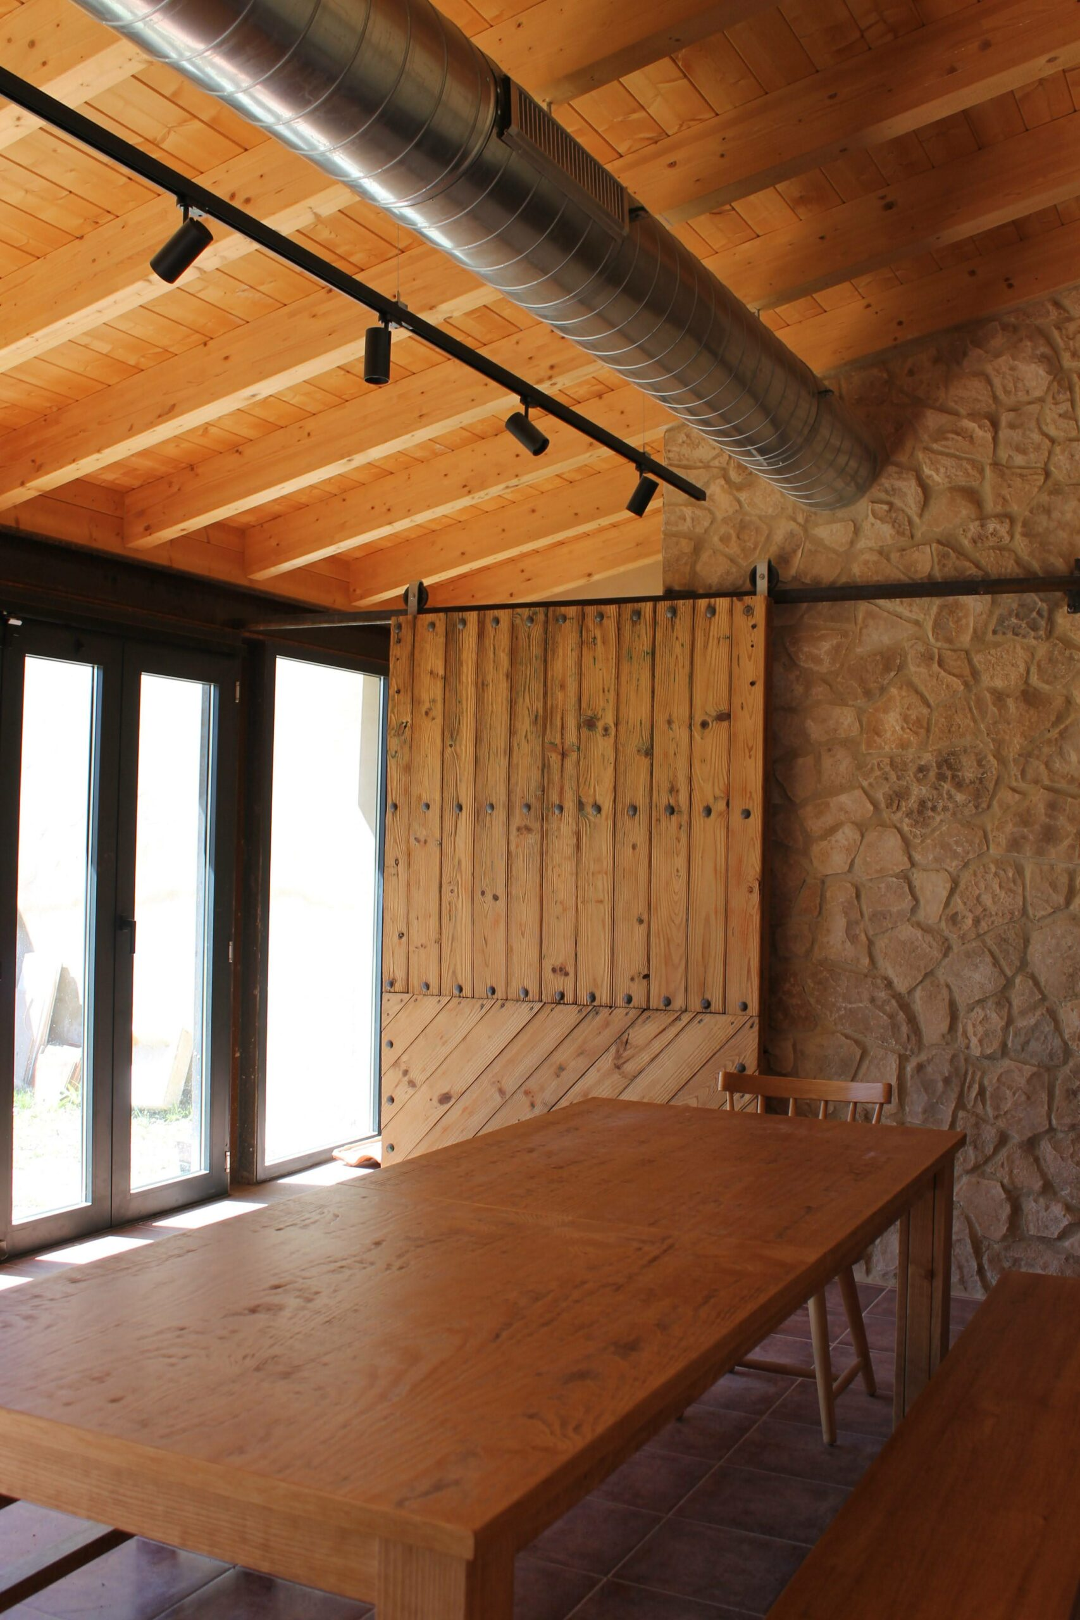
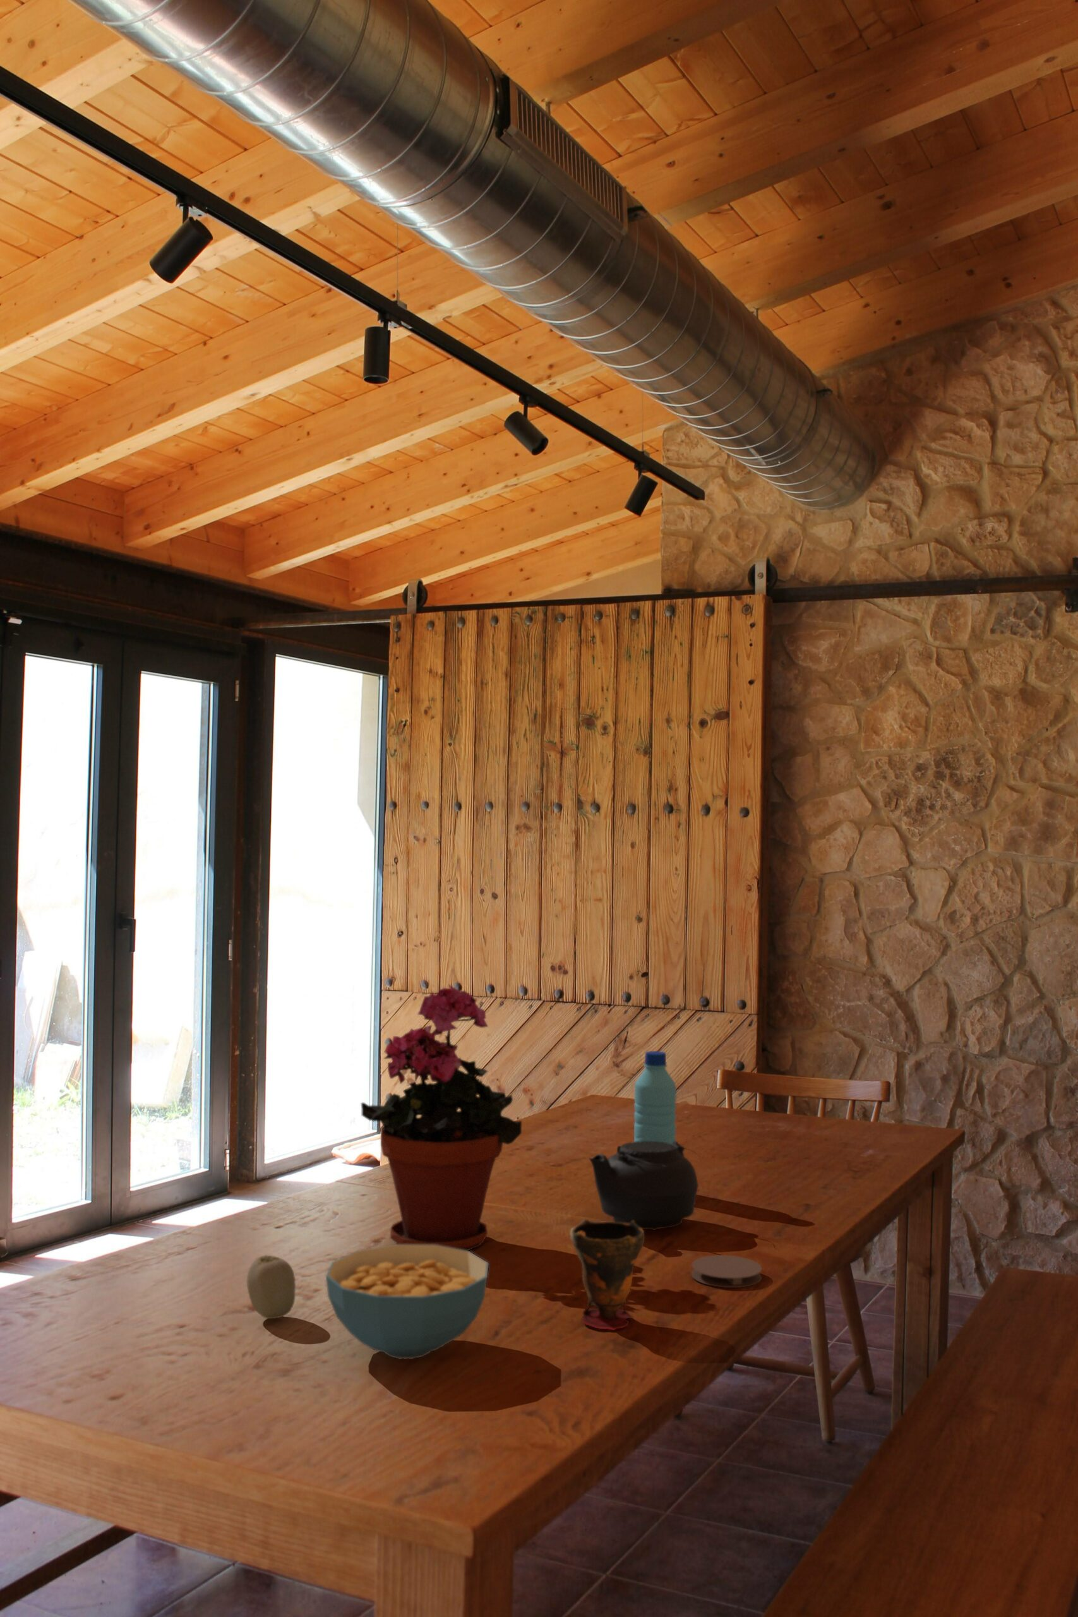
+ cup (606, 1273)
+ teapot (639, 1186)
+ fruit (271, 1287)
+ cereal bowl (408, 1309)
+ water bottle (654, 1121)
+ potted plant (439, 1113)
+ coaster (727, 1270)
